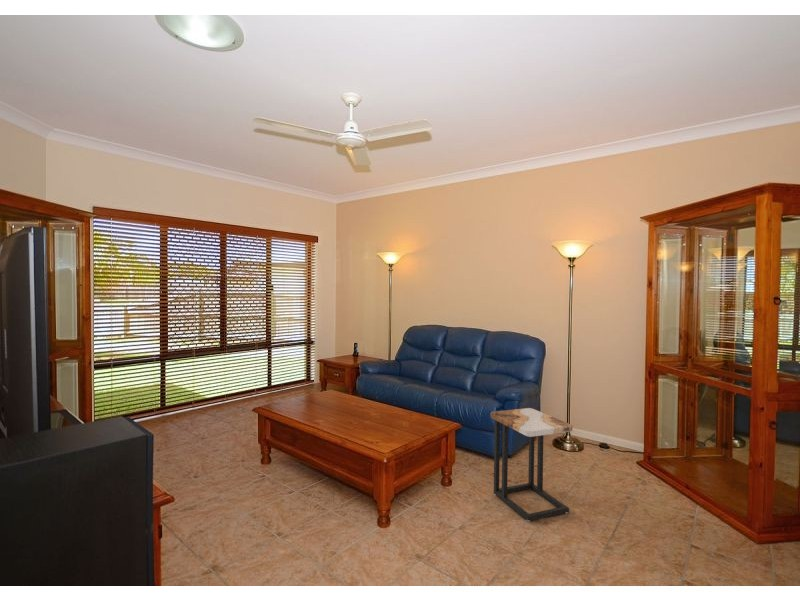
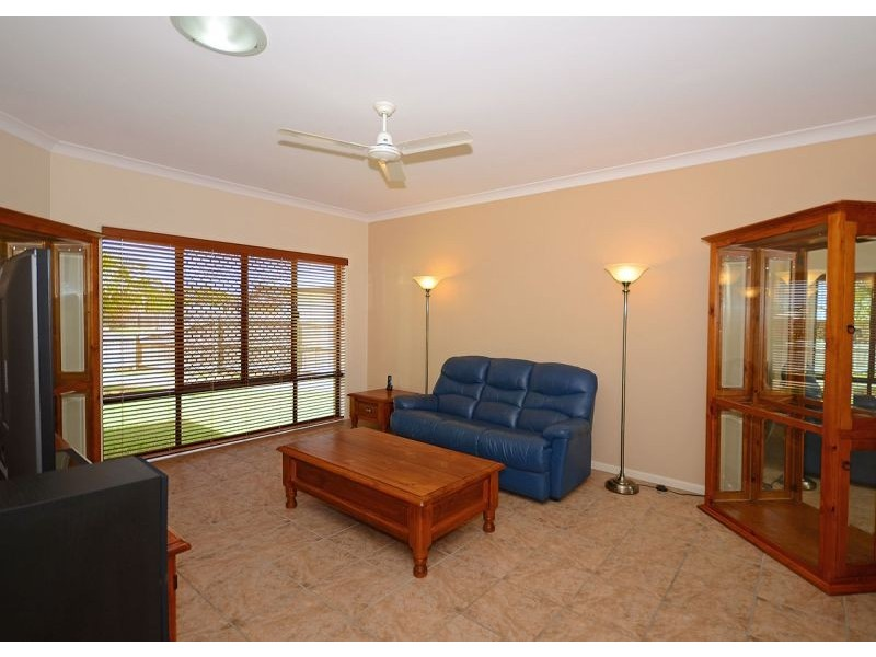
- side table (529, 460)
